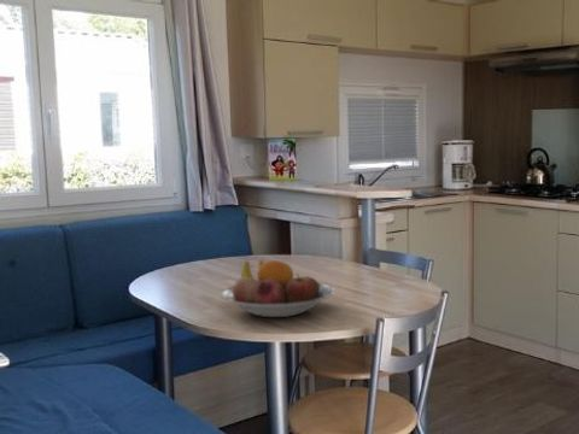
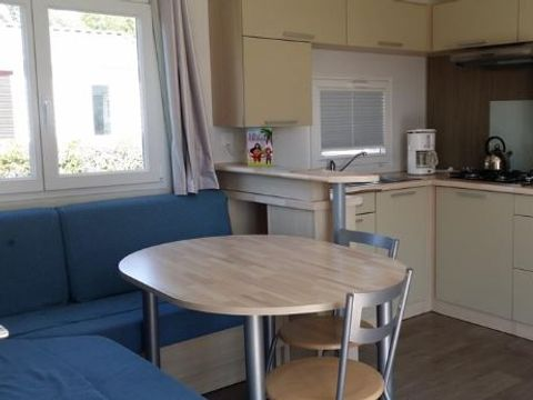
- fruit bowl (276, 286)
